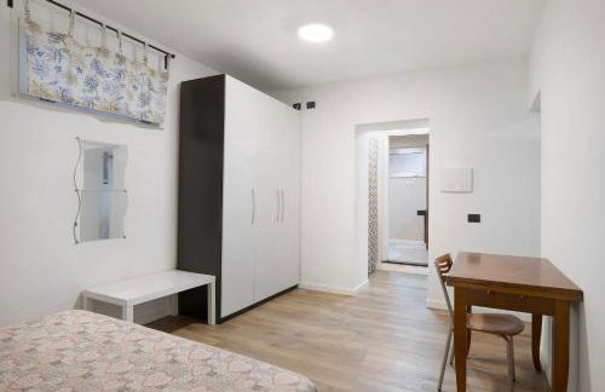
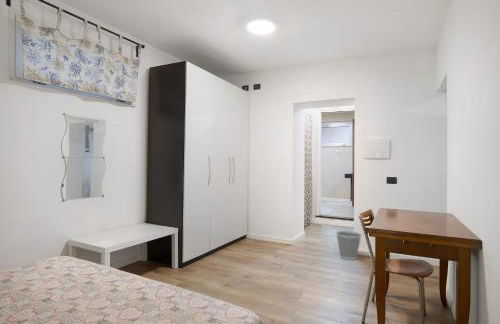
+ wastebasket (348, 245)
